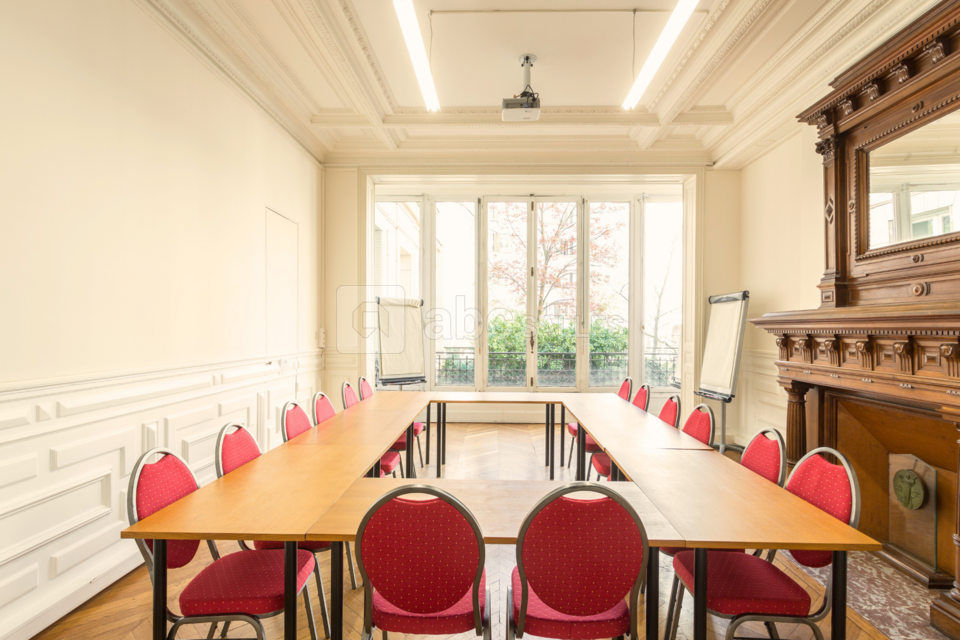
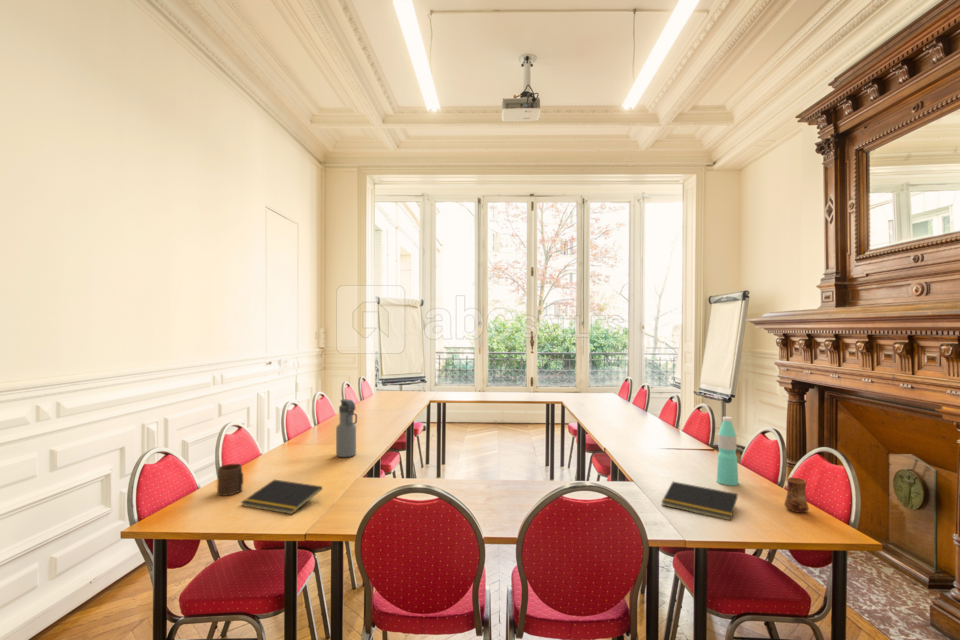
+ notepad (699, 499)
+ cup (230, 479)
+ notepad (282, 495)
+ water bottle (727, 449)
+ cup (796, 495)
+ water bottle (346, 427)
